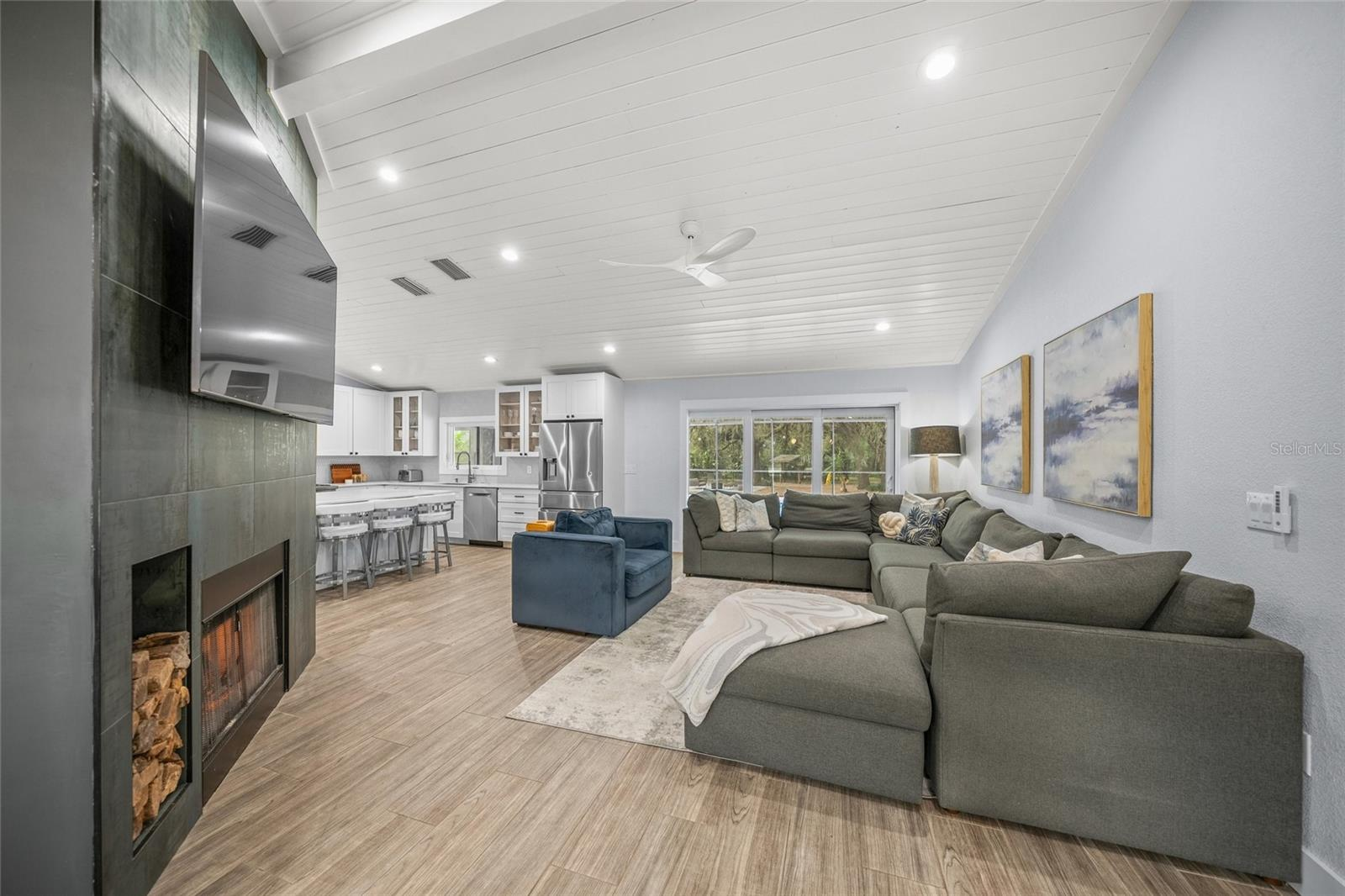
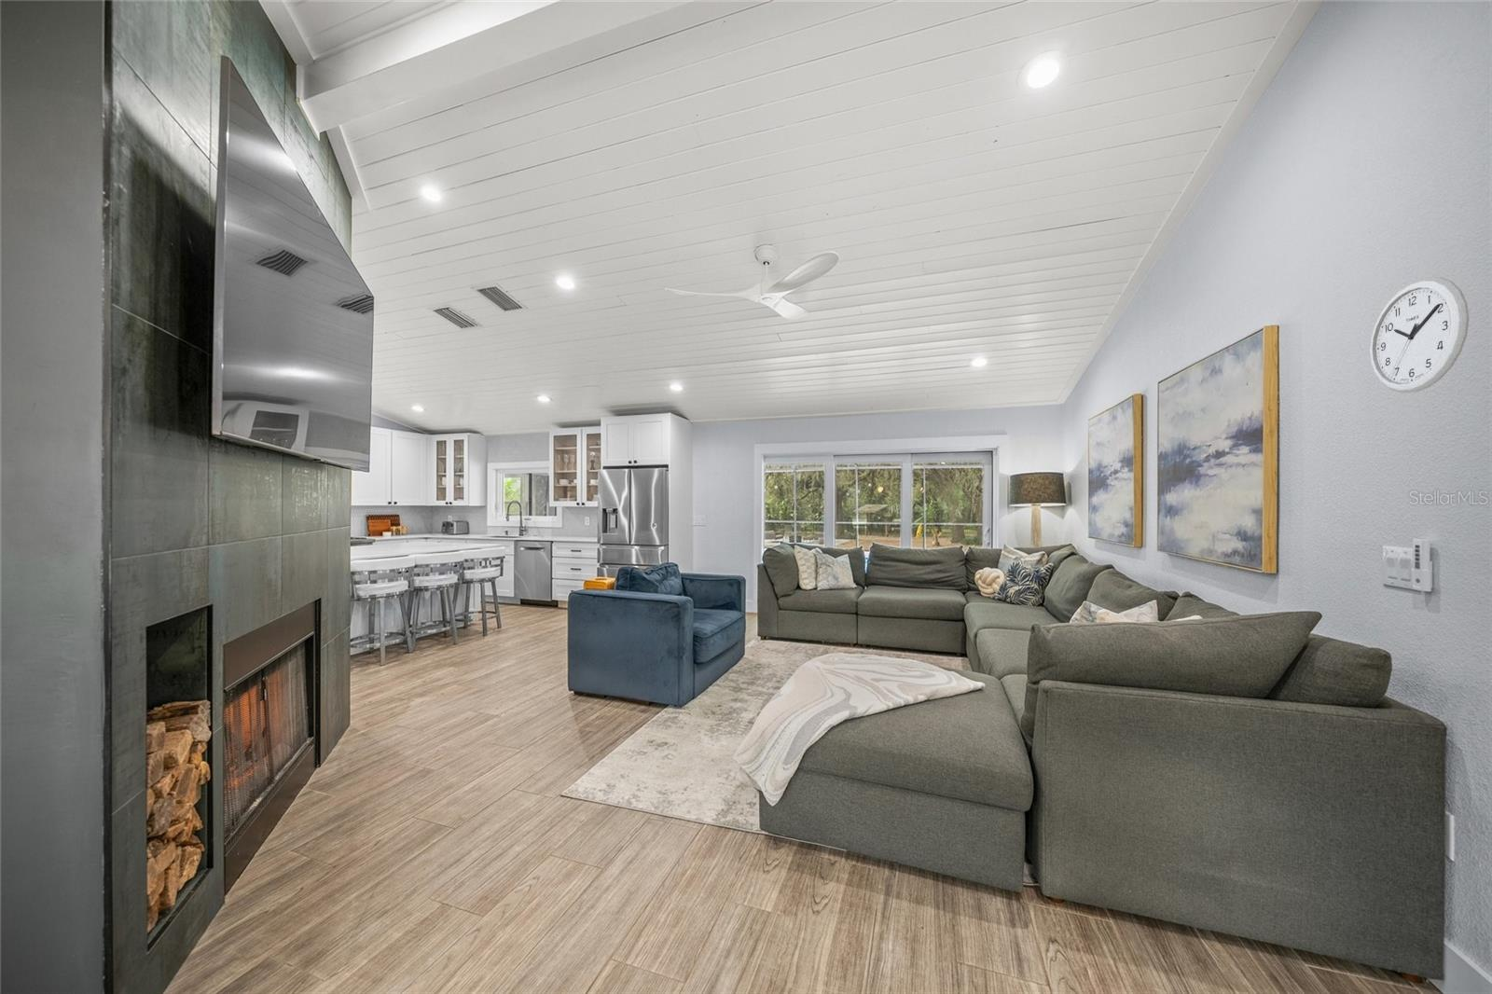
+ wall clock (1412, 336)
